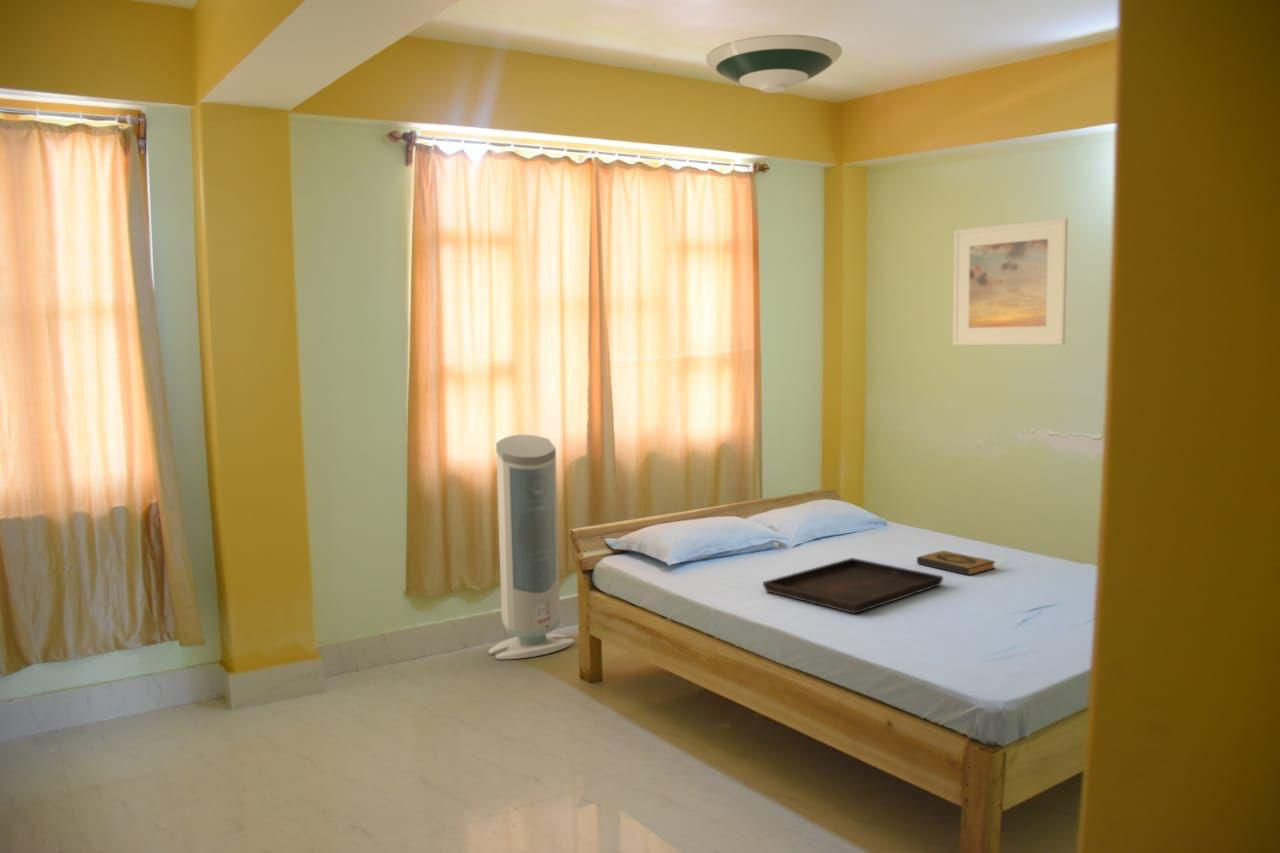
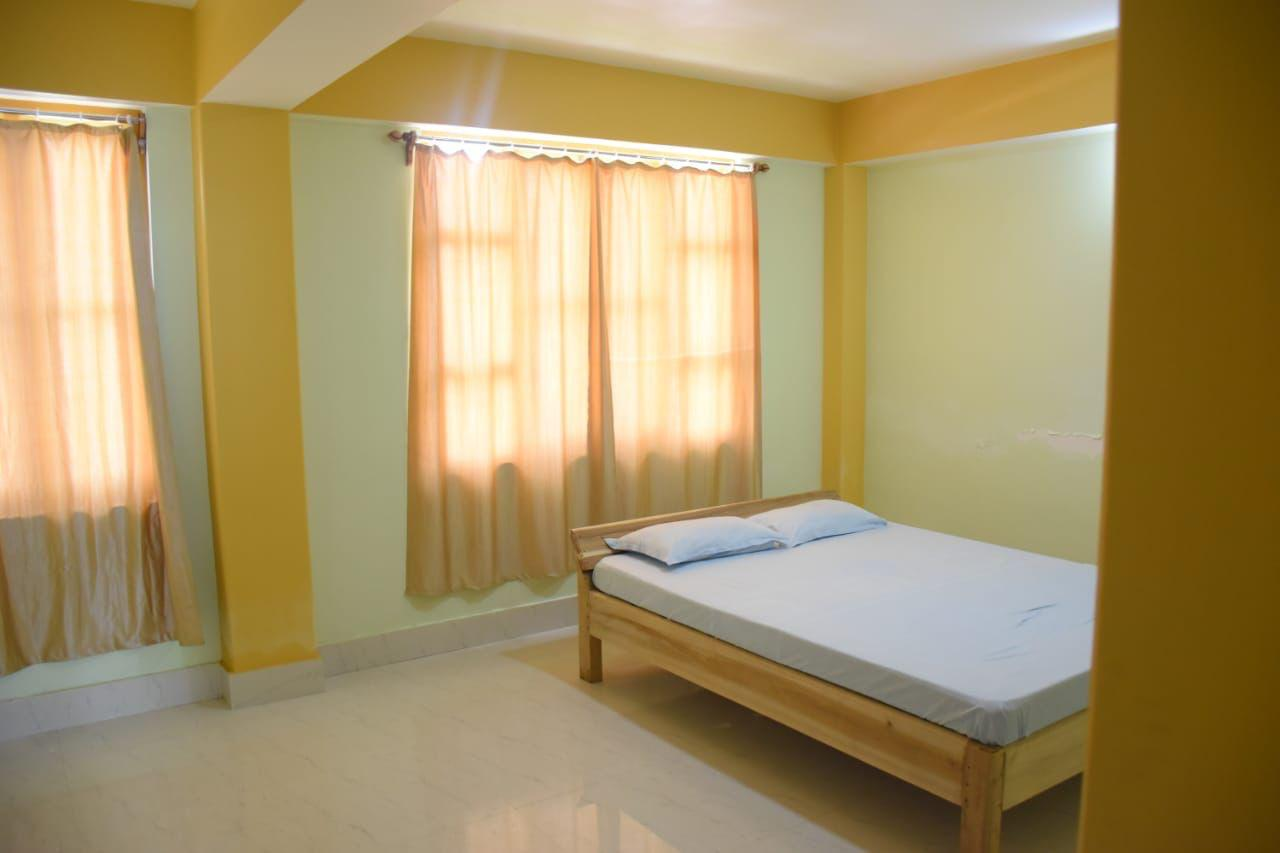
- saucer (773, 73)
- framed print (1007, 285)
- hardback book (955, 562)
- serving tray (853, 583)
- air purifier (528, 542)
